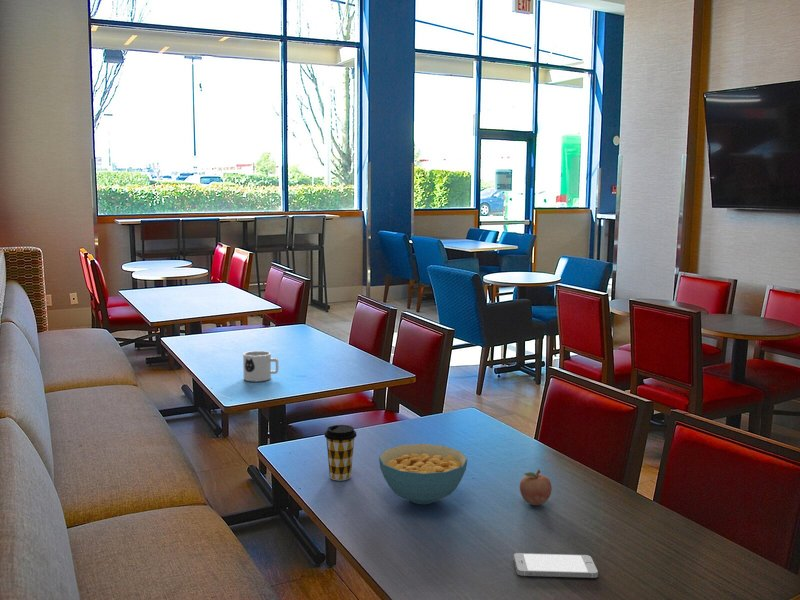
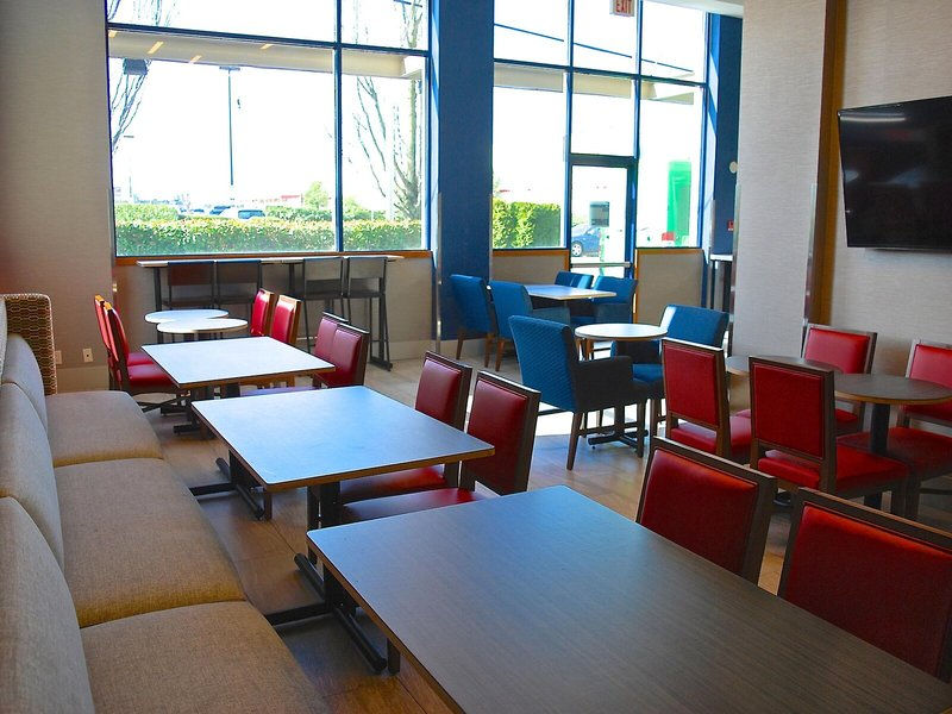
- fruit (535, 486)
- smartphone (554, 565)
- cereal bowl (422, 478)
- mug (260, 365)
- coffee cup (340, 452)
